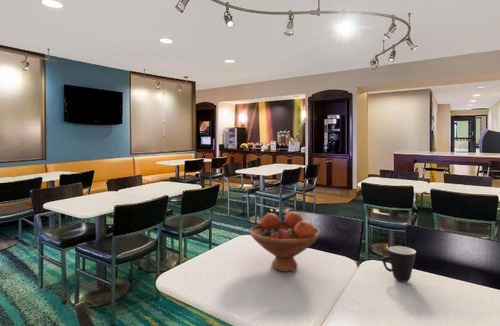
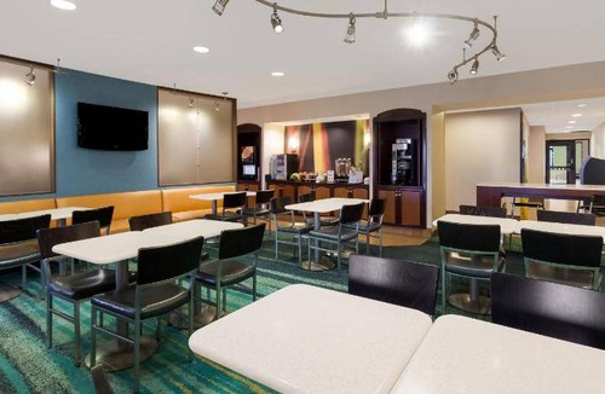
- fruit bowl (284, 241)
- mug (398, 264)
